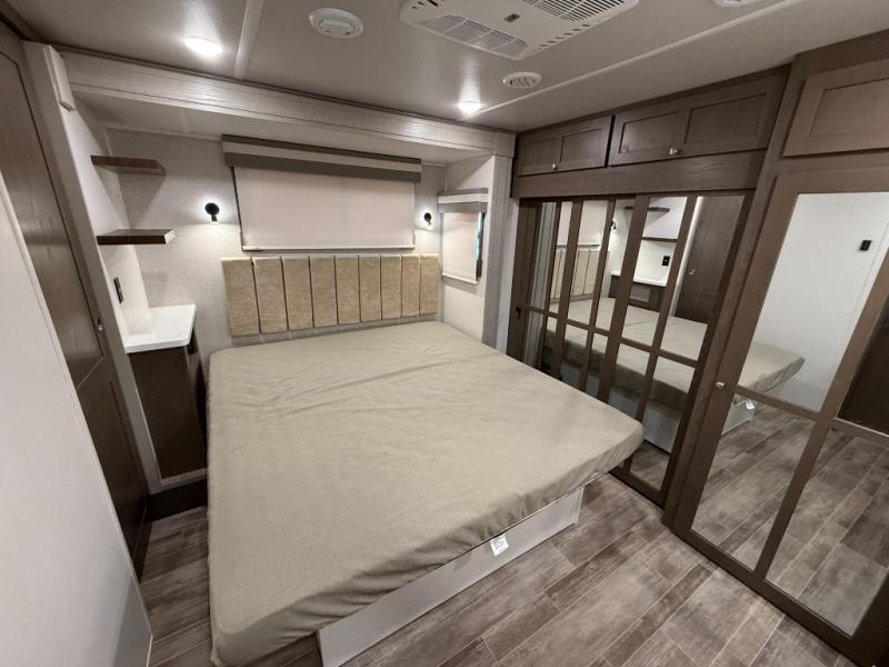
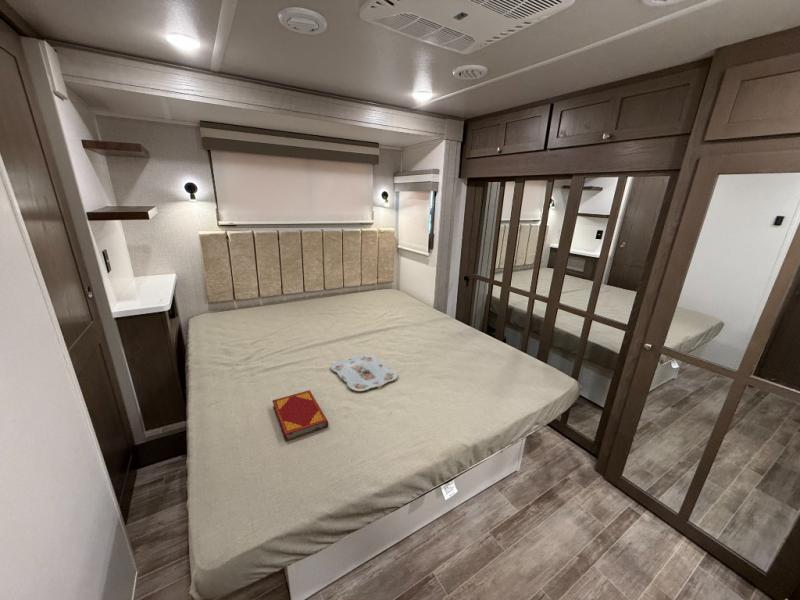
+ serving tray (363, 371)
+ hardback book (299, 413)
